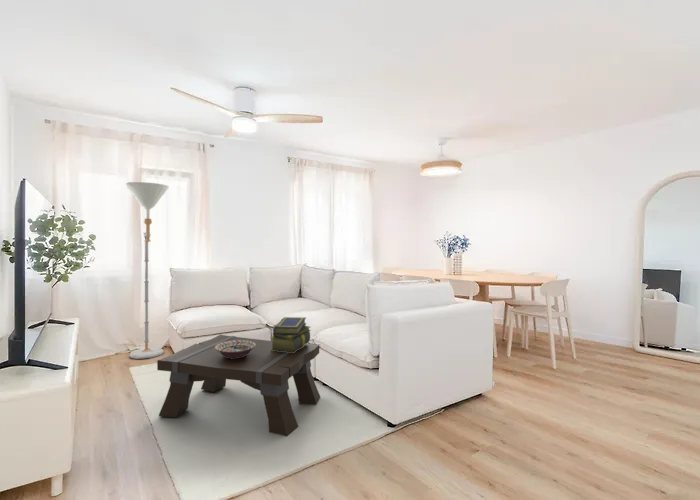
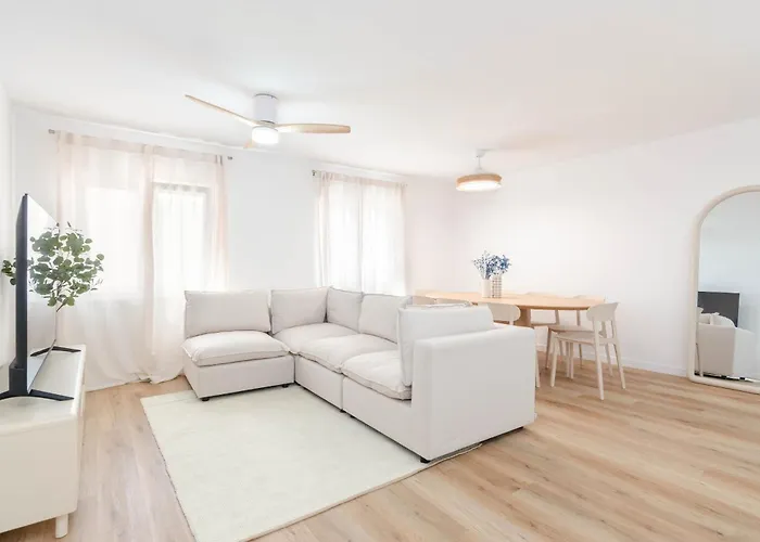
- decorative bowl (235, 349)
- stack of books (291, 333)
- coffee table (244, 378)
- floor lamp (147, 271)
